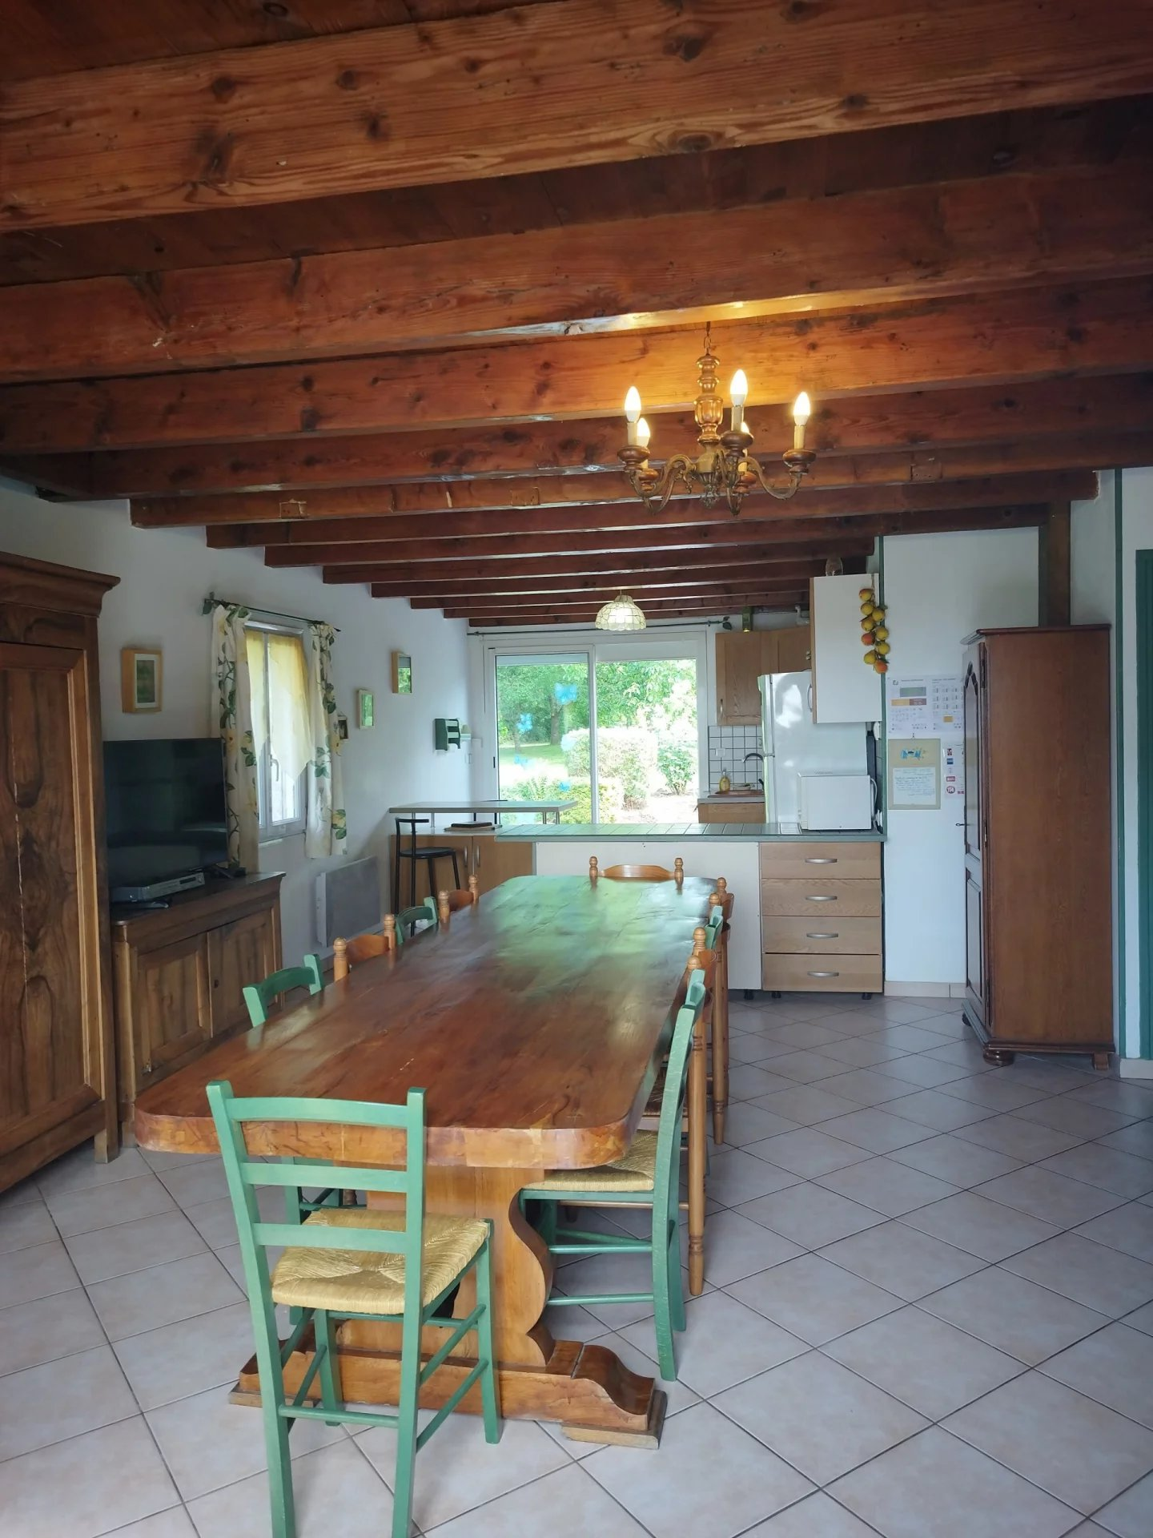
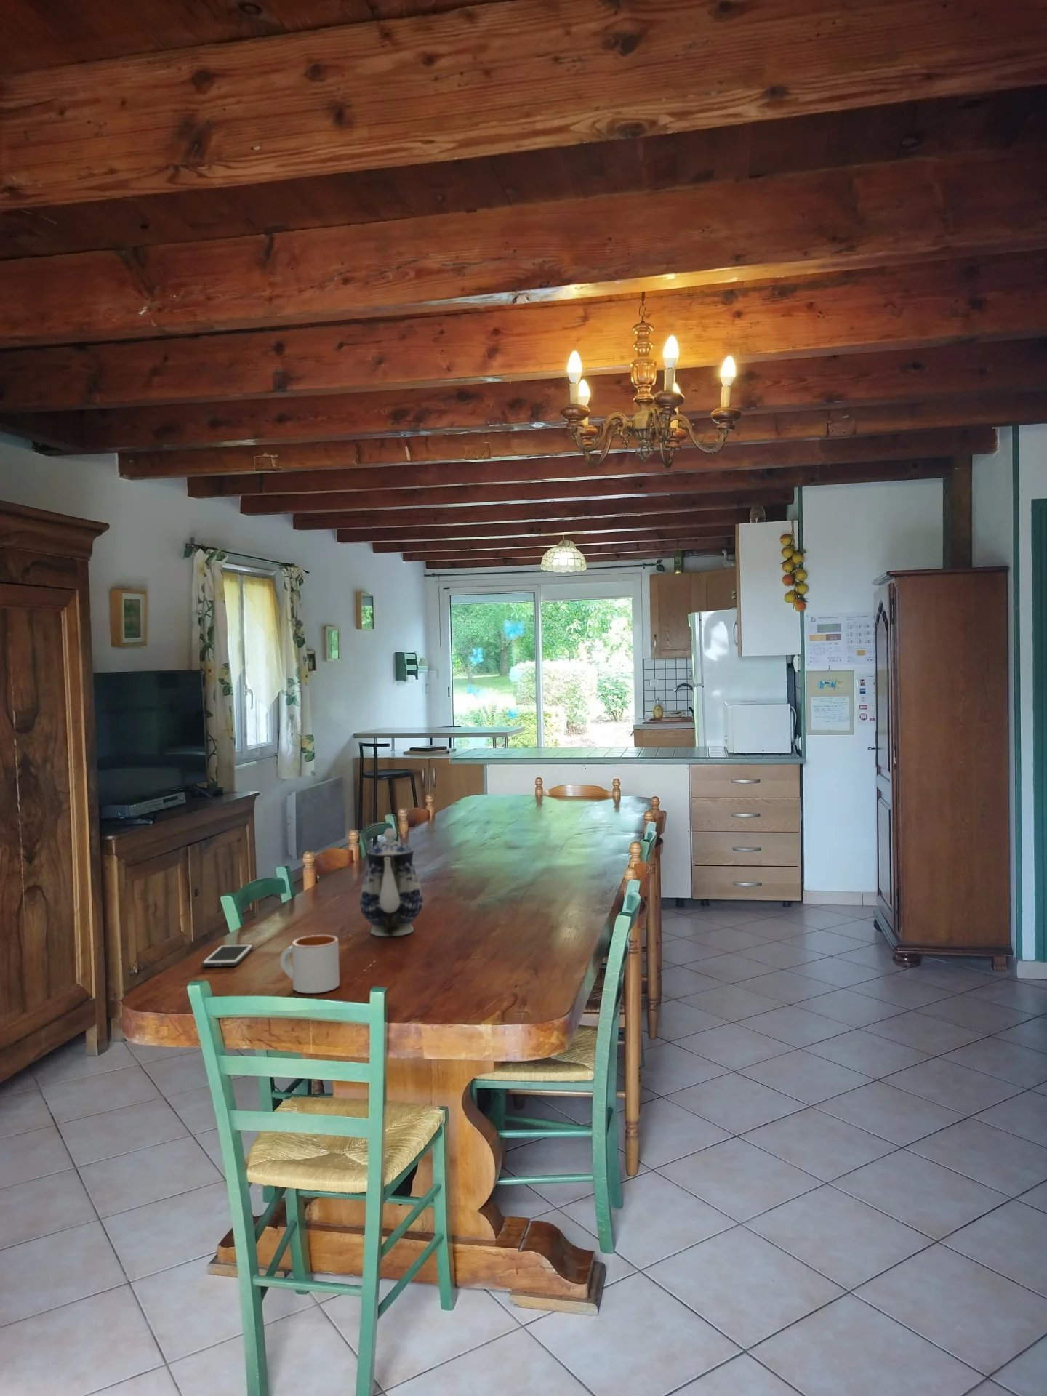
+ cell phone (229, 954)
+ mug (309, 963)
+ teapot (390, 879)
